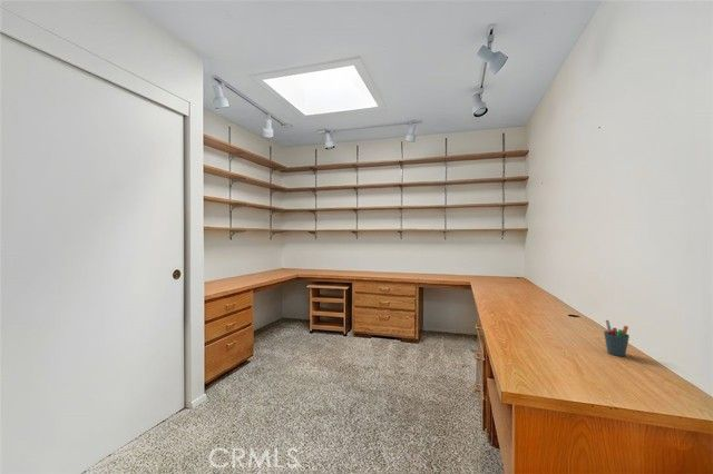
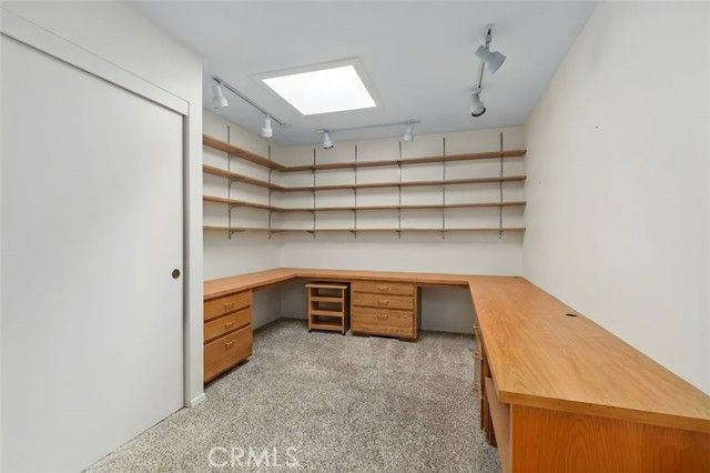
- pen holder (616, 338)
